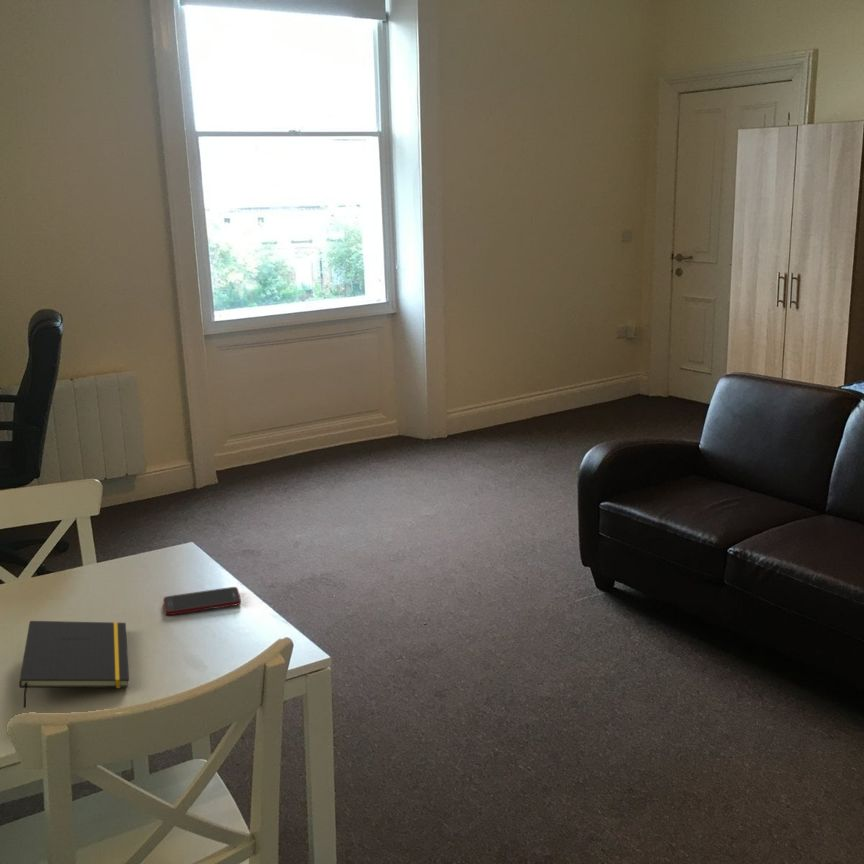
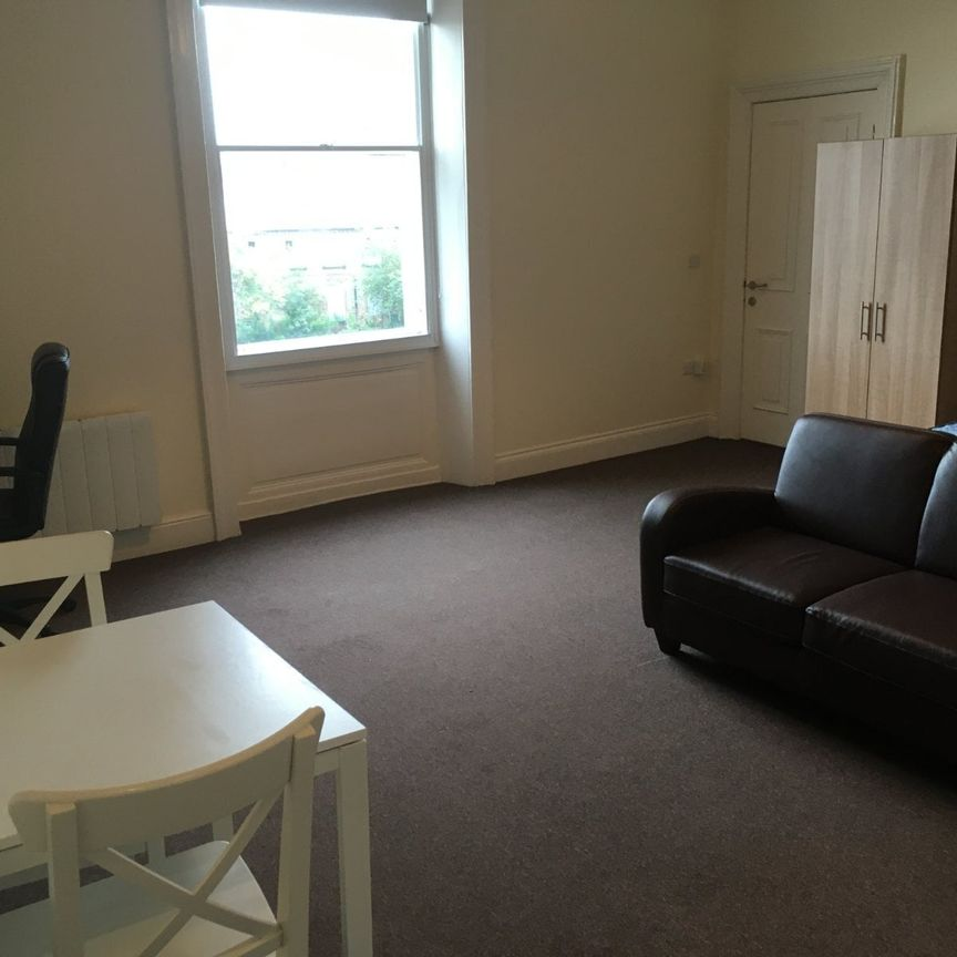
- notepad (76, 652)
- cell phone (202, 601)
